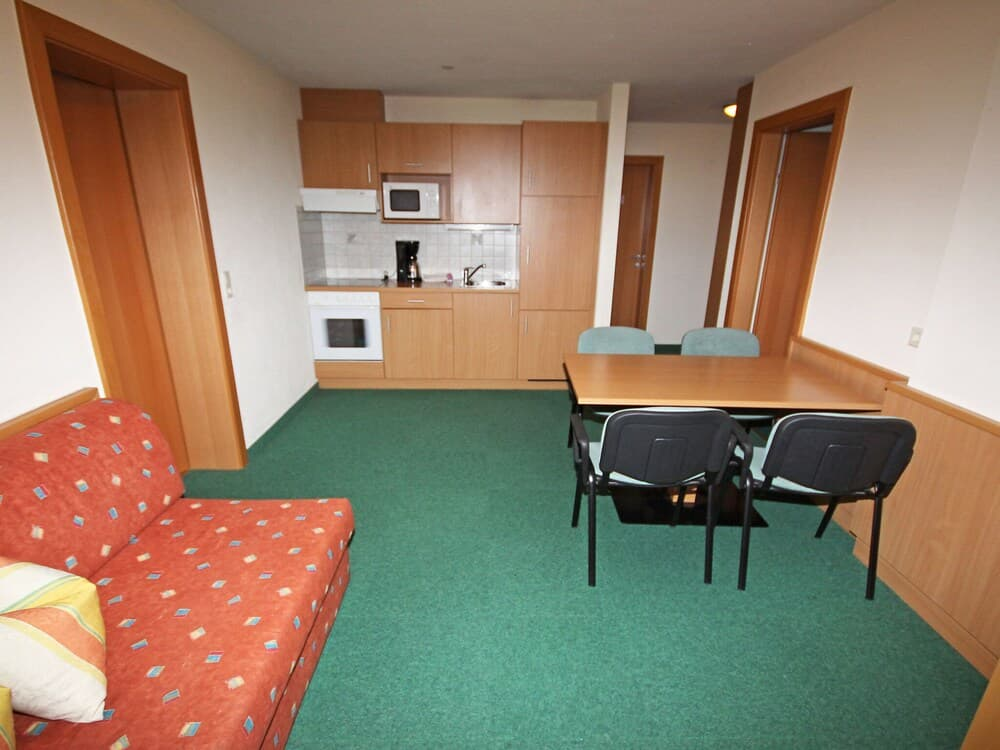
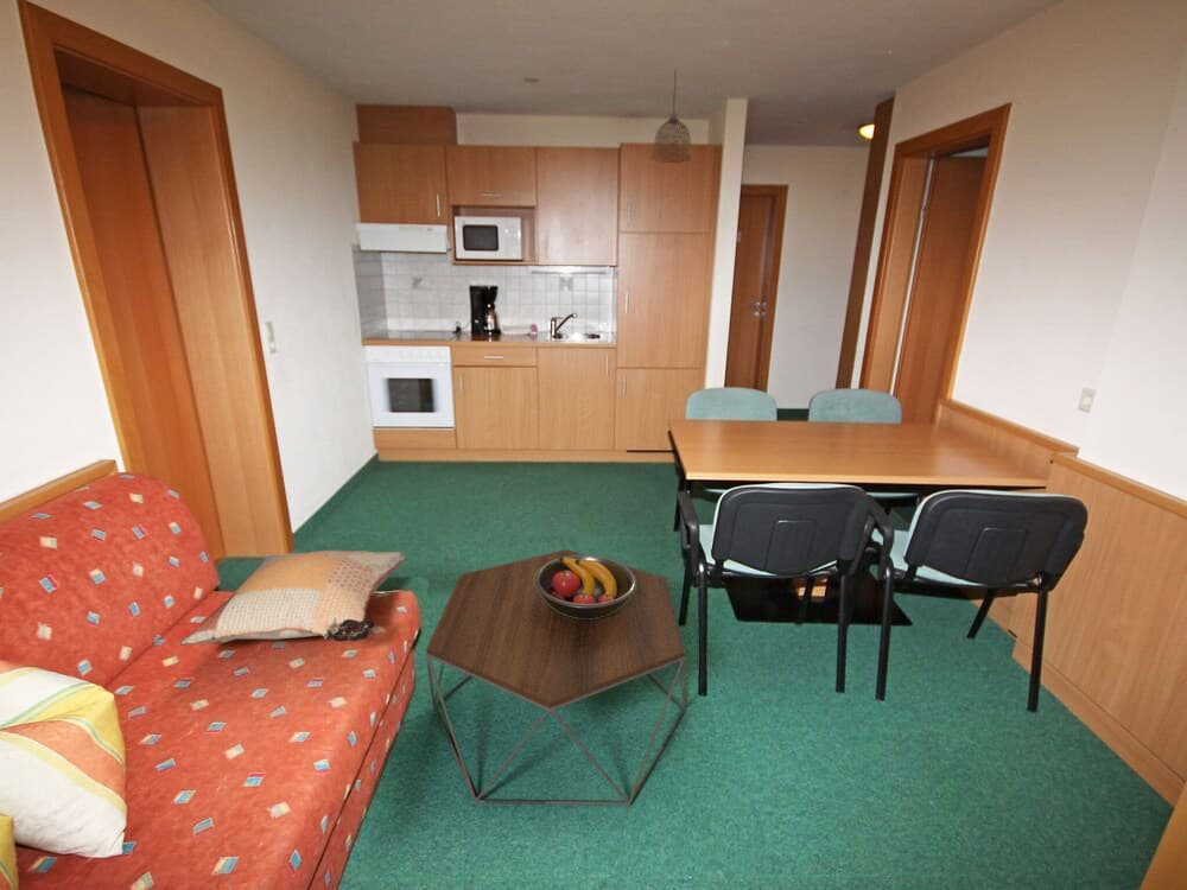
+ pendant lamp (673, 115)
+ coffee table (559, 659)
+ decorative pillow (311, 592)
+ fruit bowl (584, 587)
